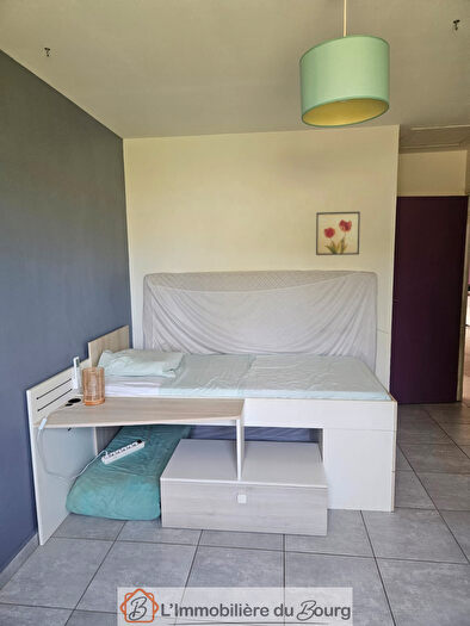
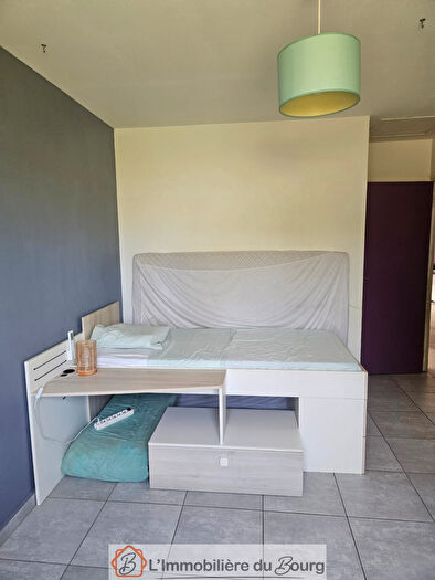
- wall art (336, 234)
